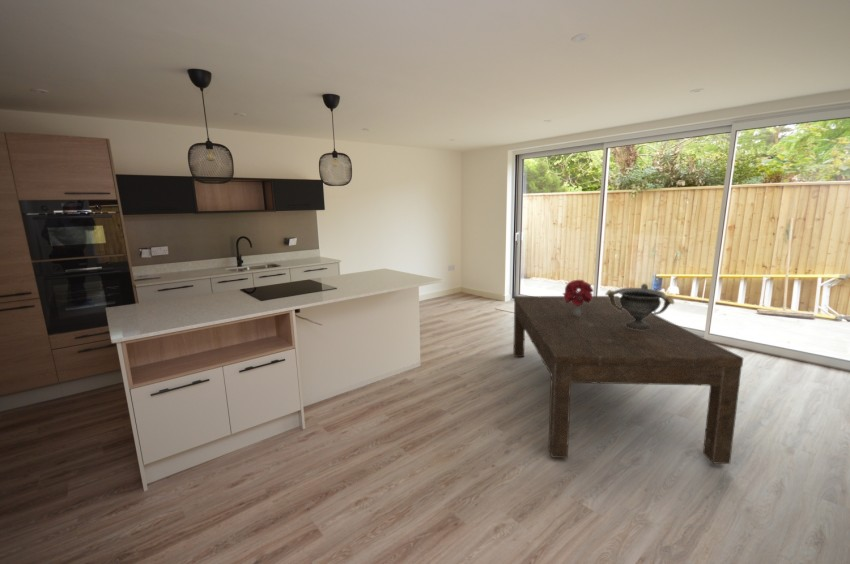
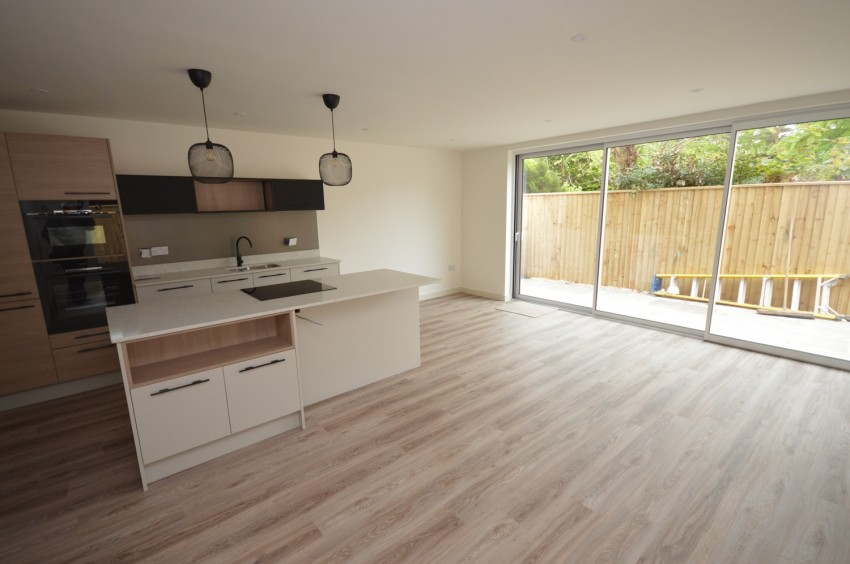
- decorative bowl (643, 307)
- dining table (592, 357)
- bouquet (577, 297)
